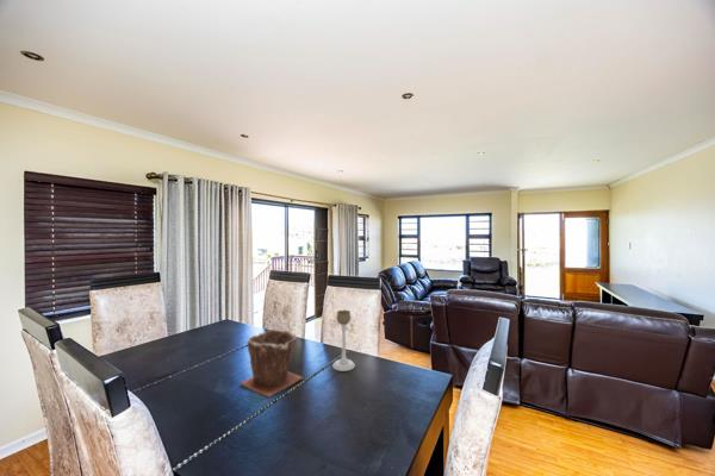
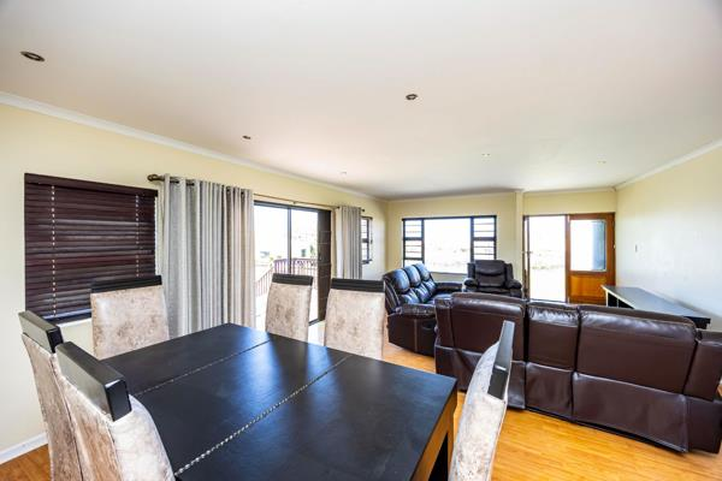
- candle holder (343, 338)
- plant pot (272, 358)
